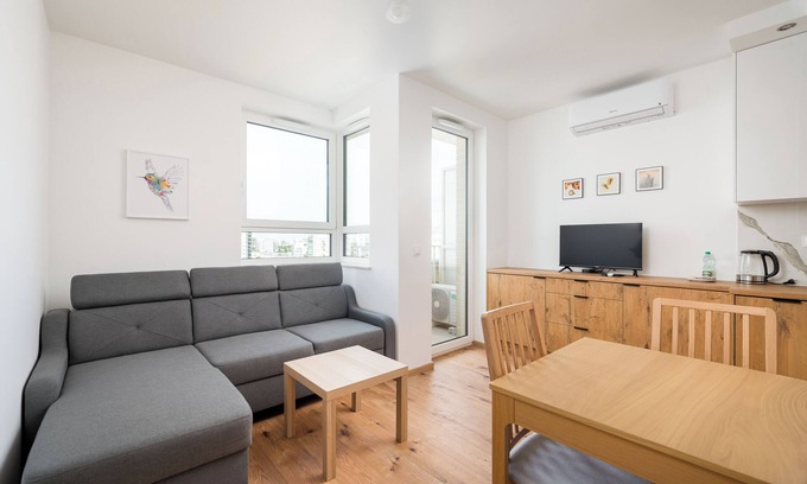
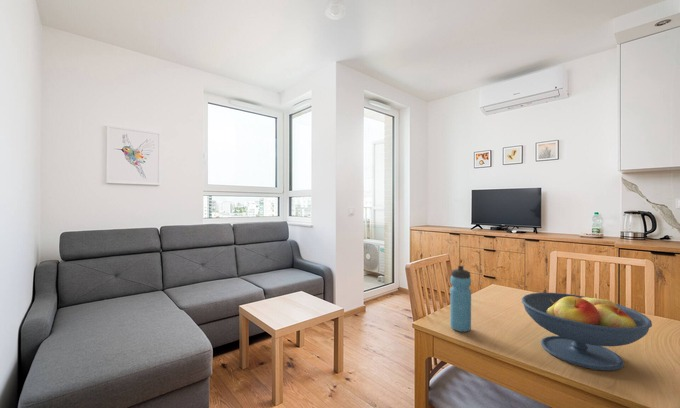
+ fruit bowl (579, 322)
+ water bottle (460, 297)
